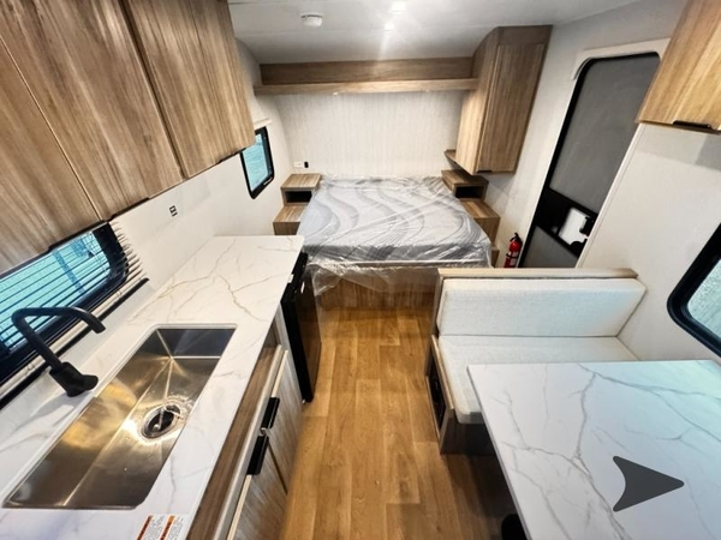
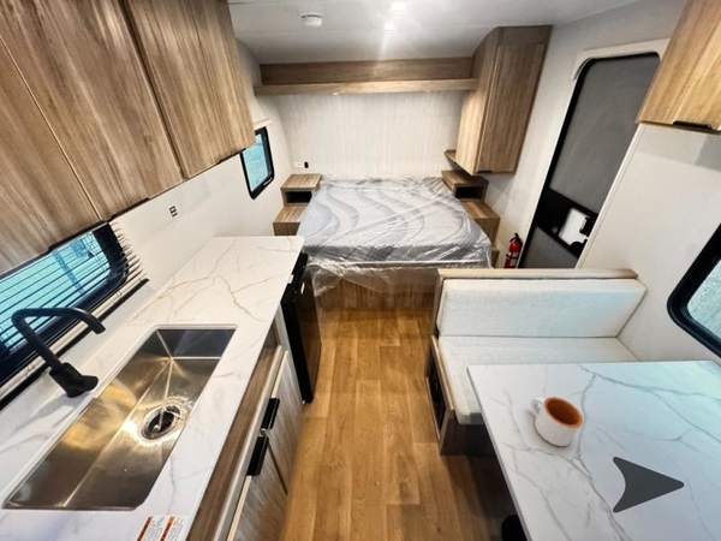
+ mug (552, 416)
